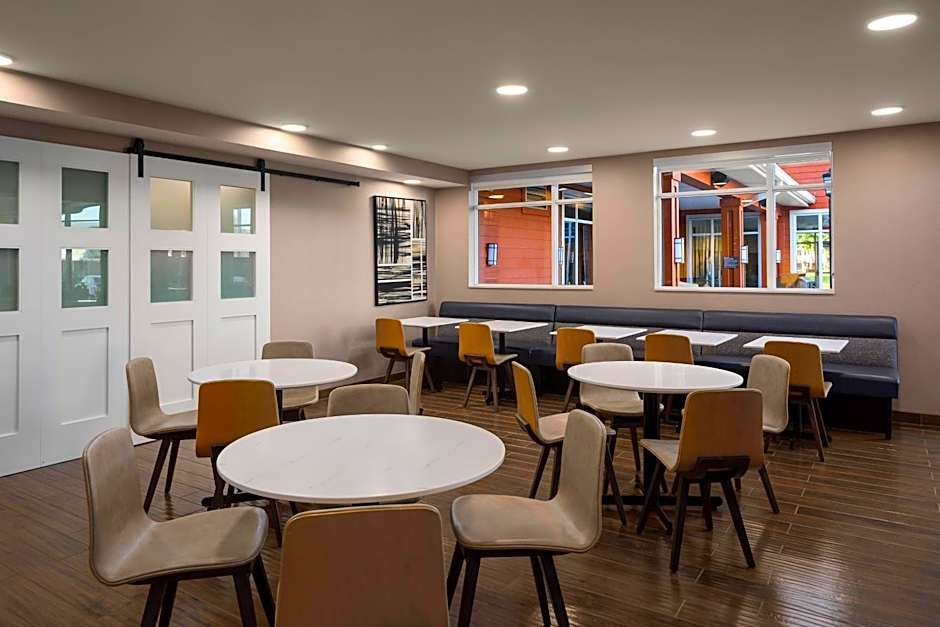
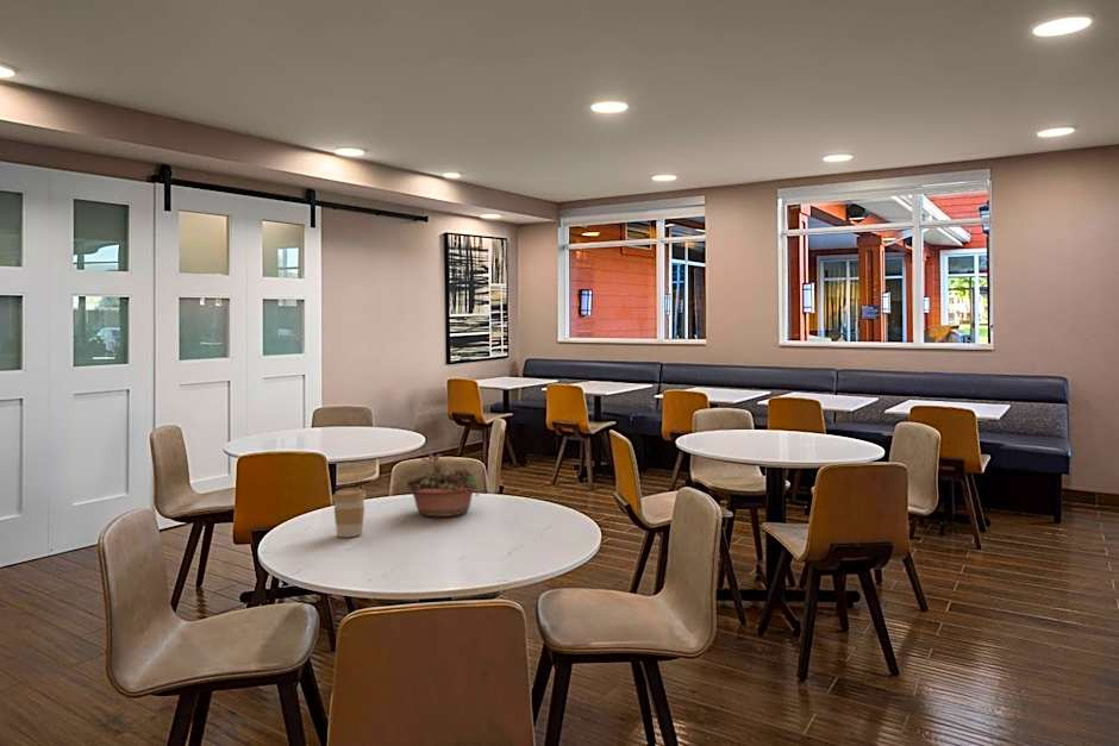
+ coffee cup (349, 512)
+ succulent planter (445, 483)
